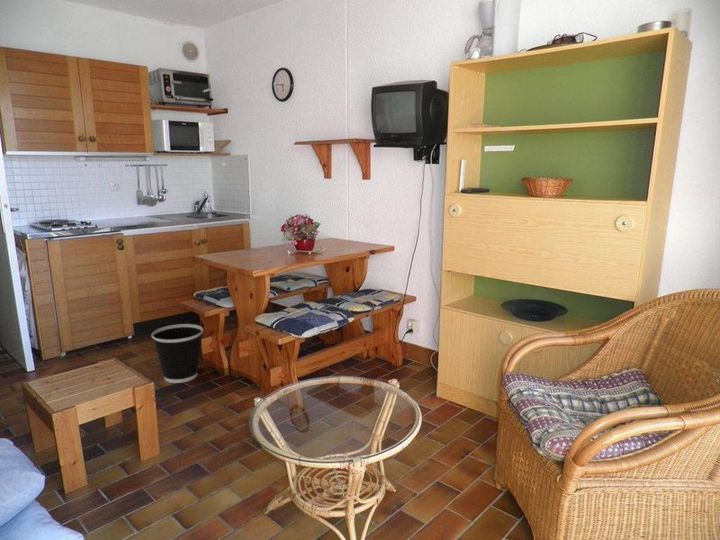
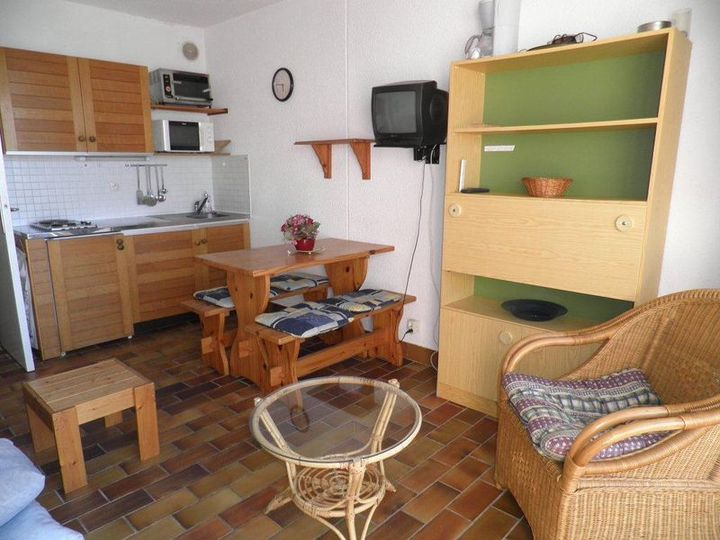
- wastebasket (179, 354)
